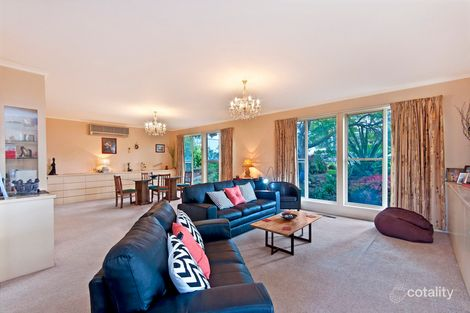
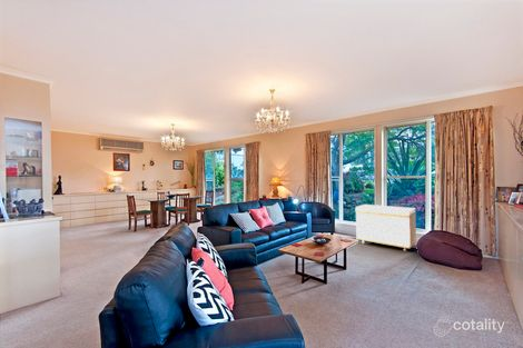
+ storage bench (384, 226)
